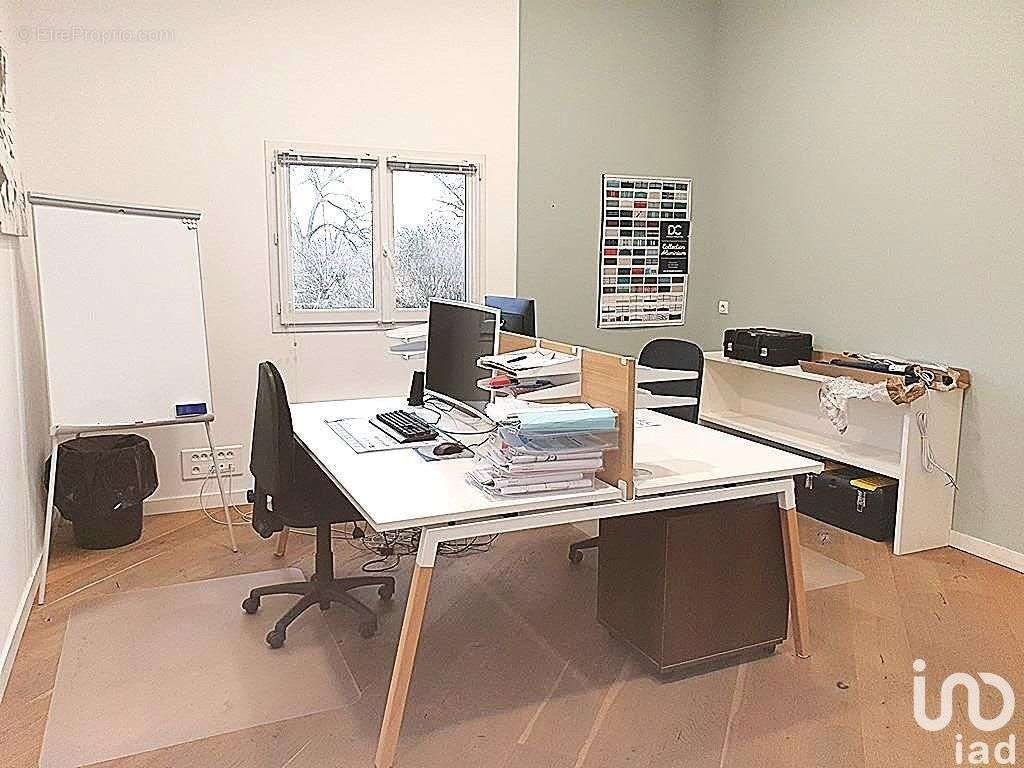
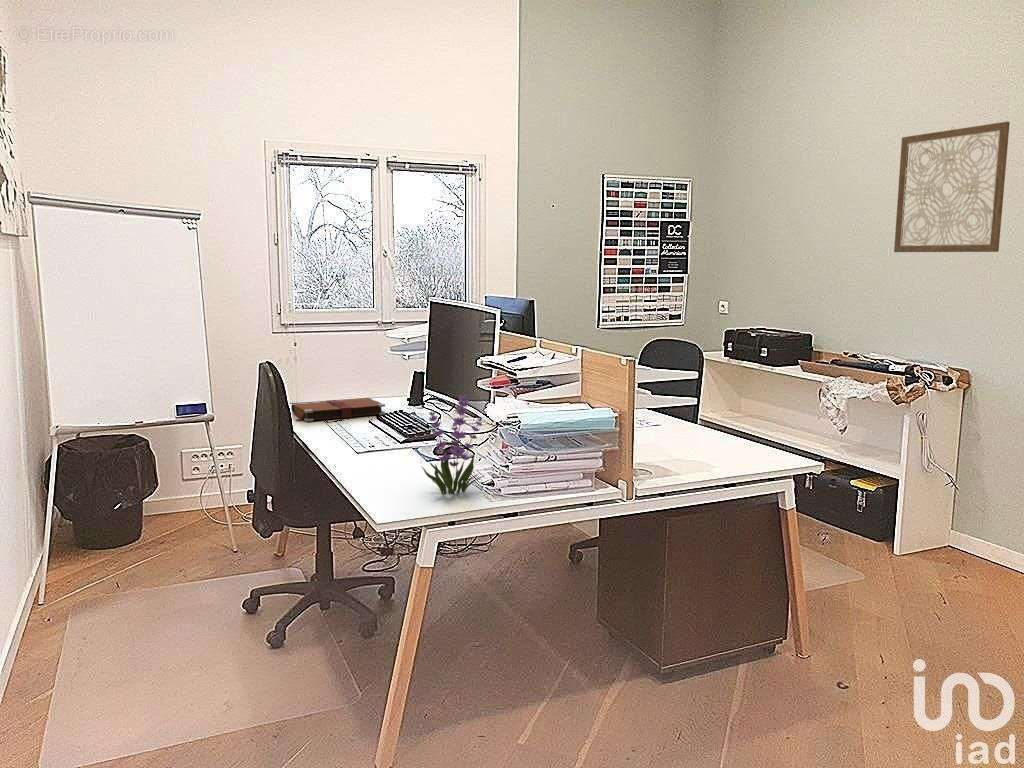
+ wall art (950, 194)
+ plant (454, 442)
+ book (334, 407)
